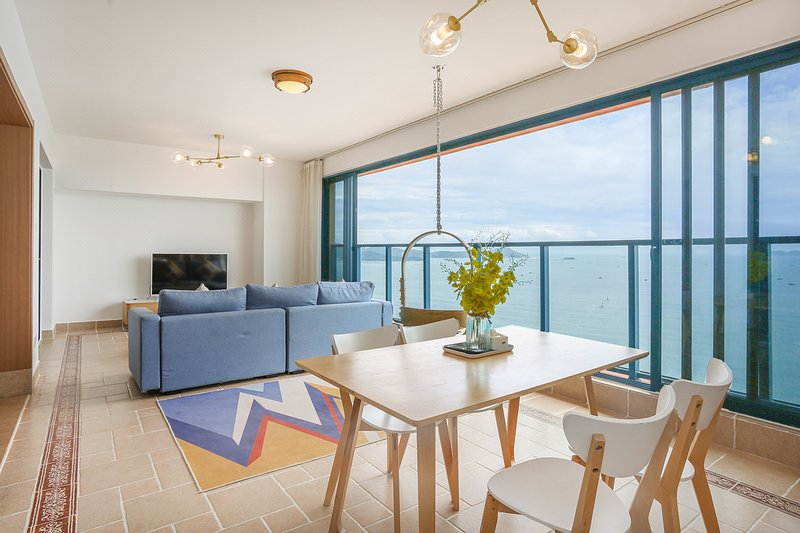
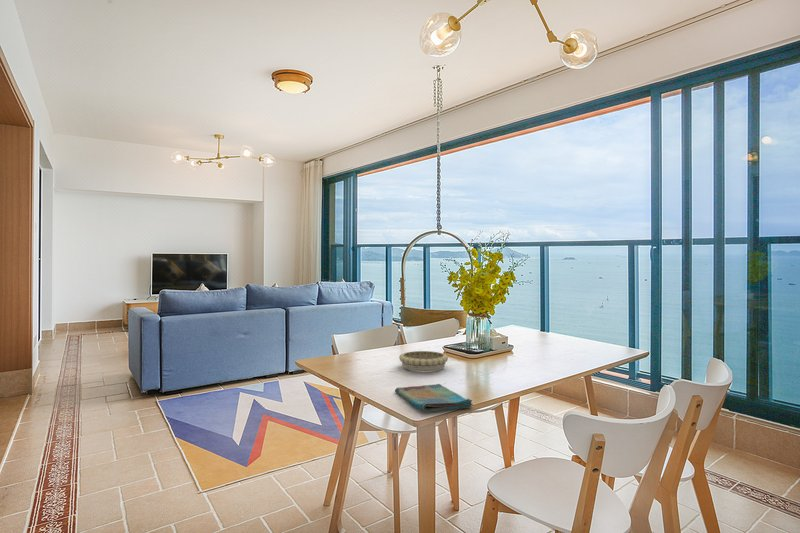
+ decorative bowl (423, 360)
+ dish towel (431, 395)
